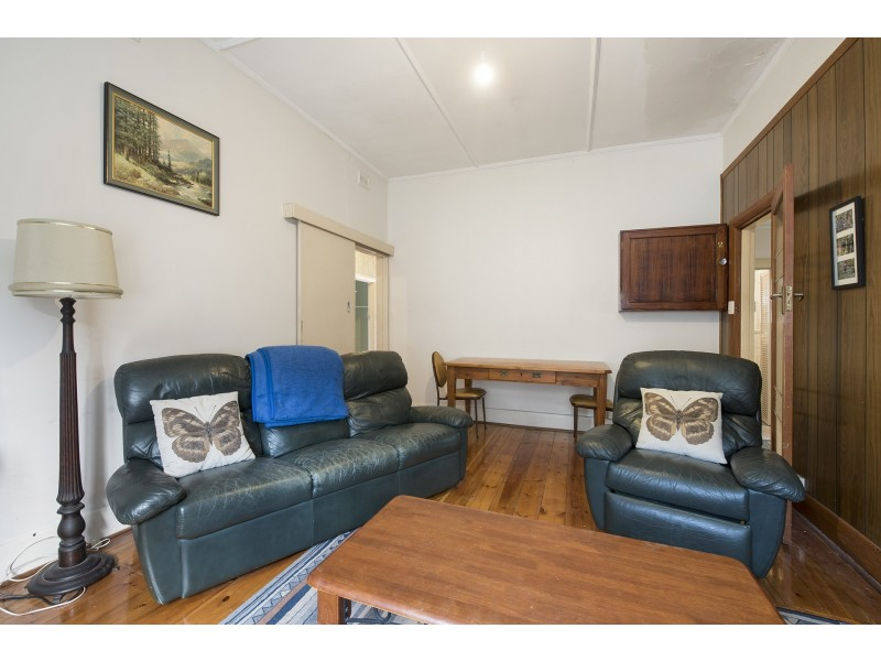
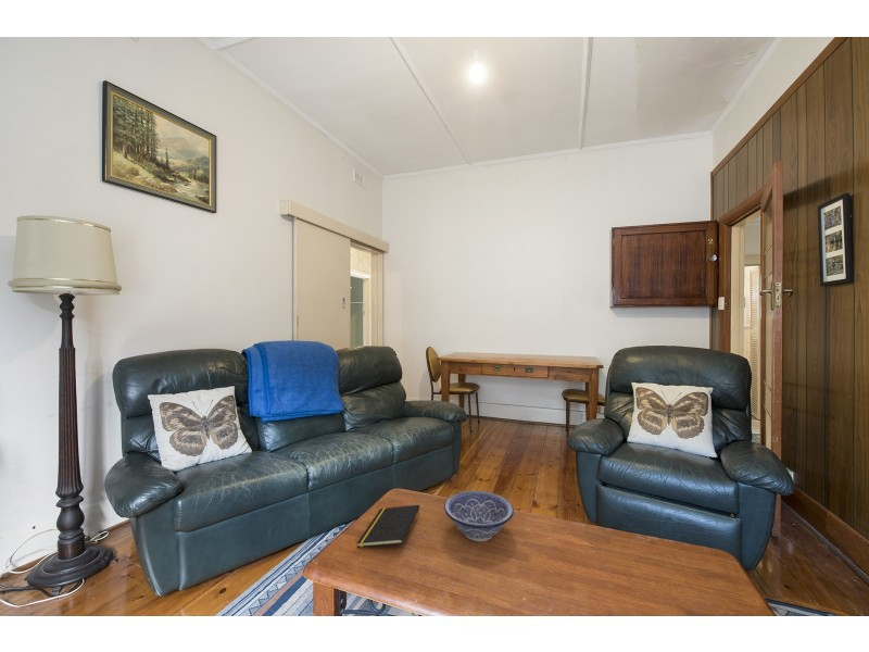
+ decorative bowl (478, 519)
+ notepad (390, 524)
